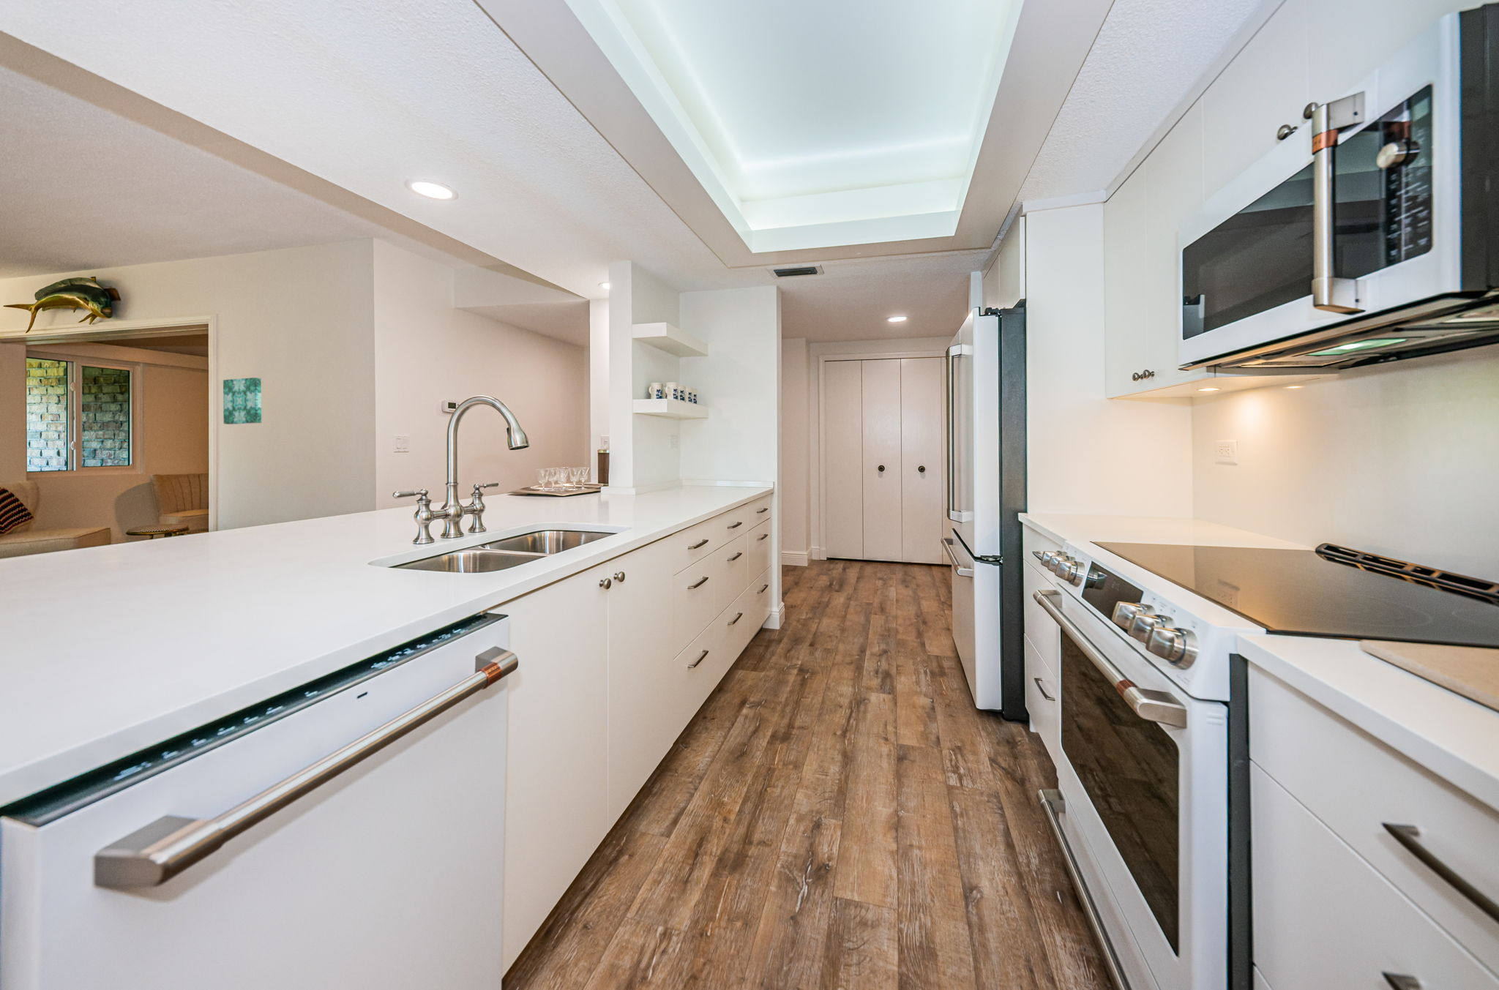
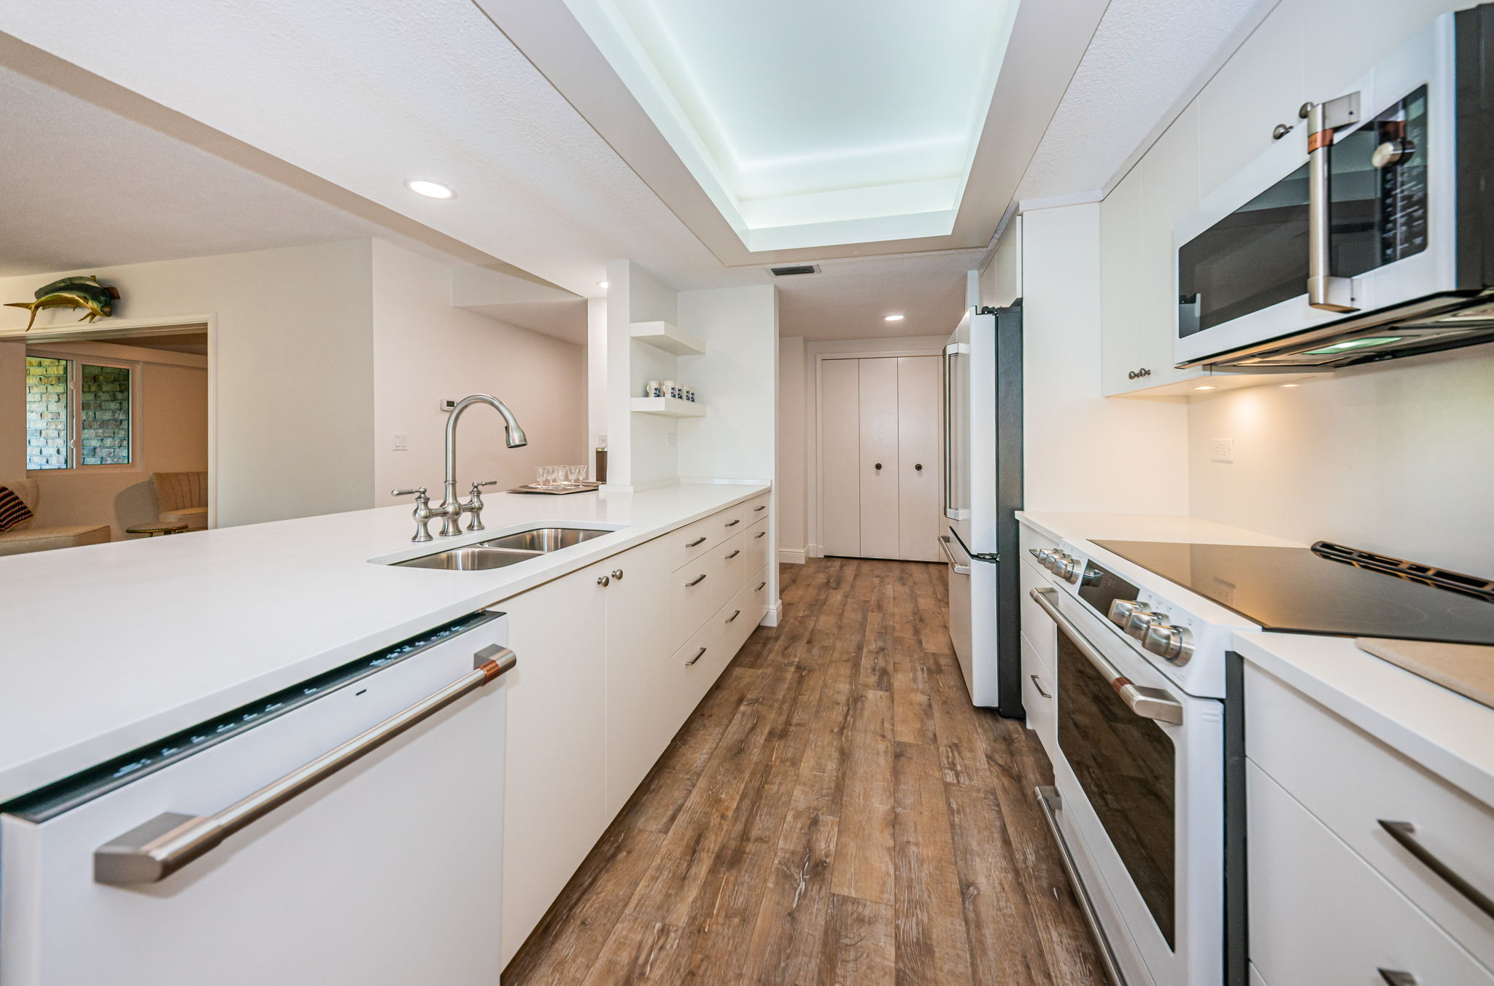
- wall art (242, 401)
